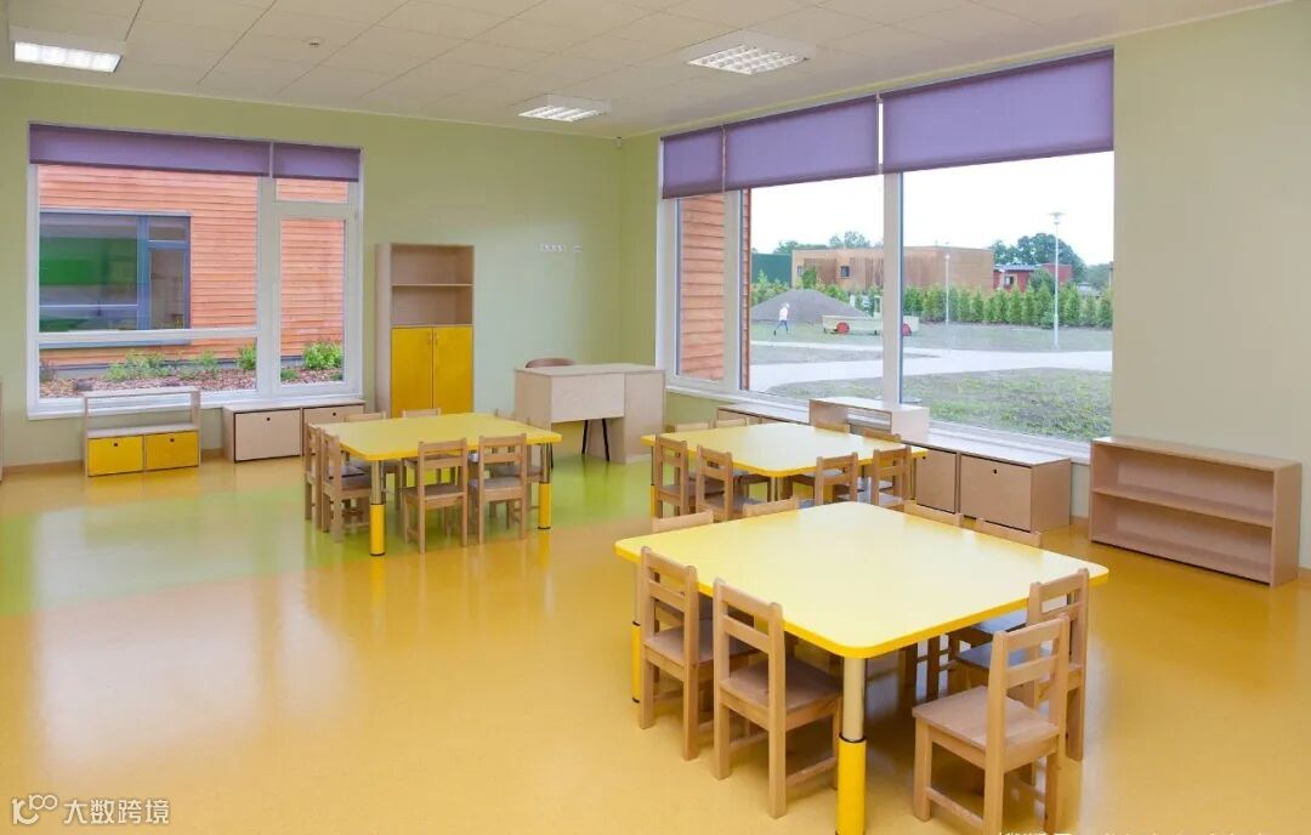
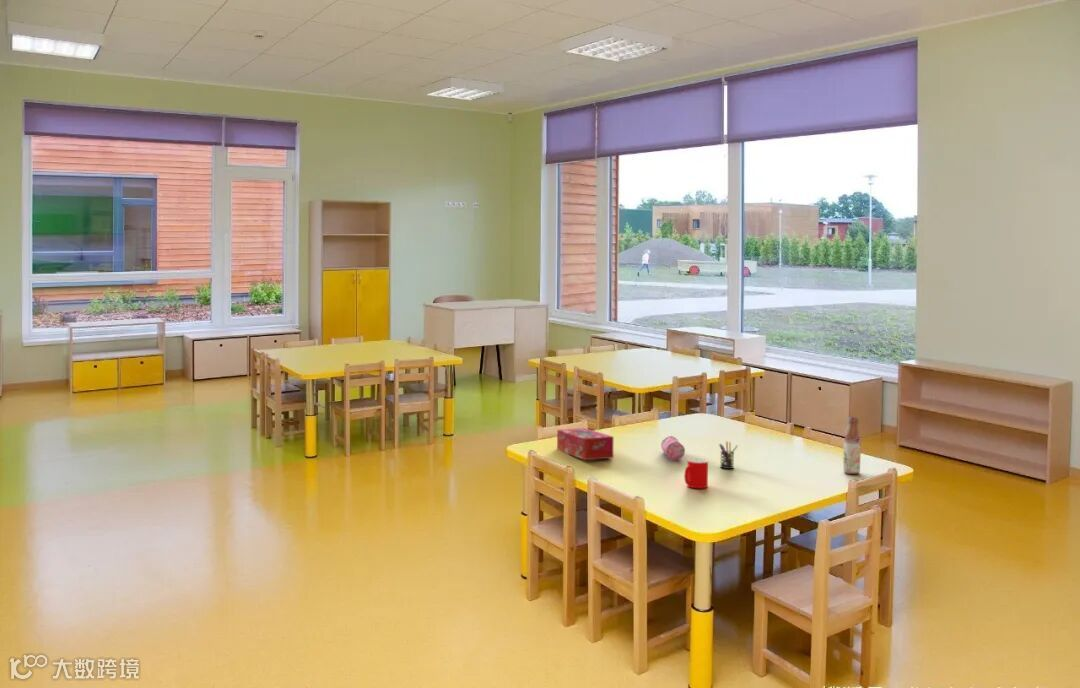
+ pencil case (672, 447)
+ bottle (852, 445)
+ pen holder (728, 454)
+ cup (694, 474)
+ tissue box (584, 443)
